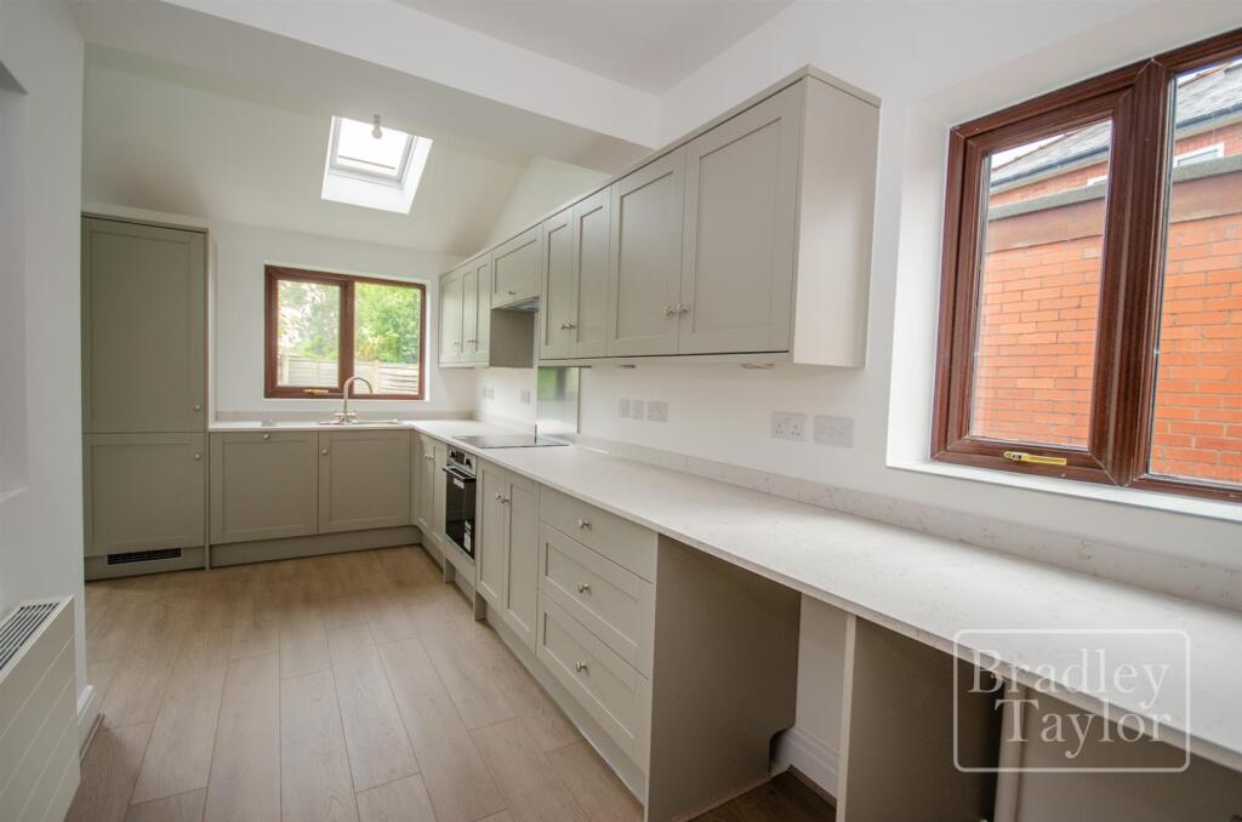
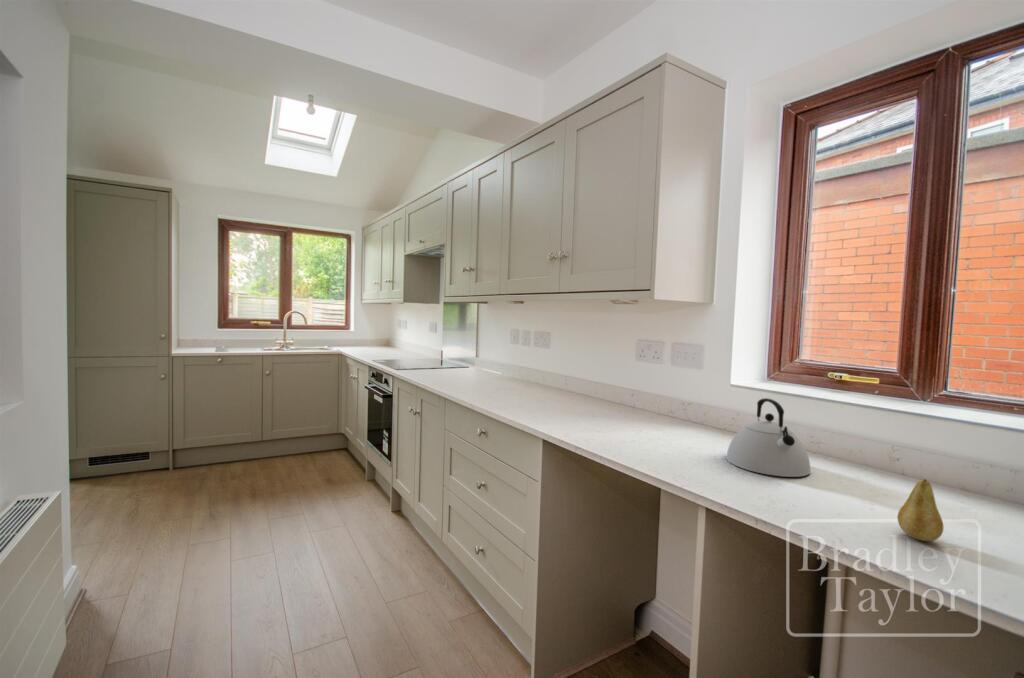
+ fruit (920, 507)
+ kettle (769, 432)
